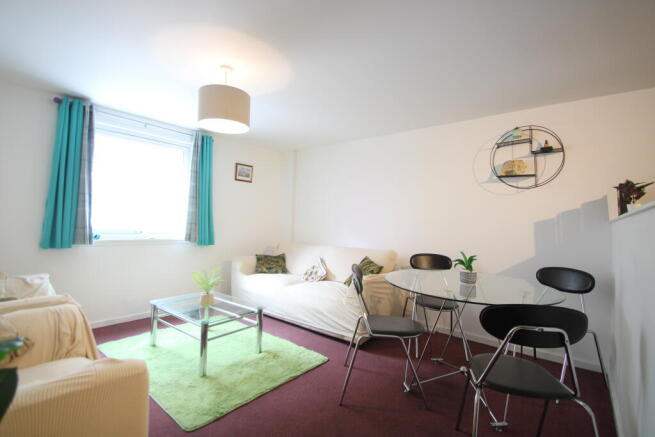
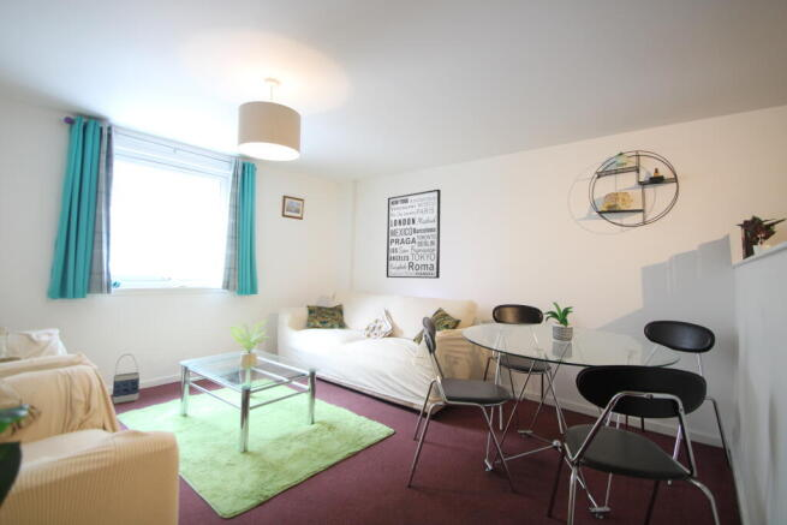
+ wall art (412, 235)
+ bag (126, 376)
